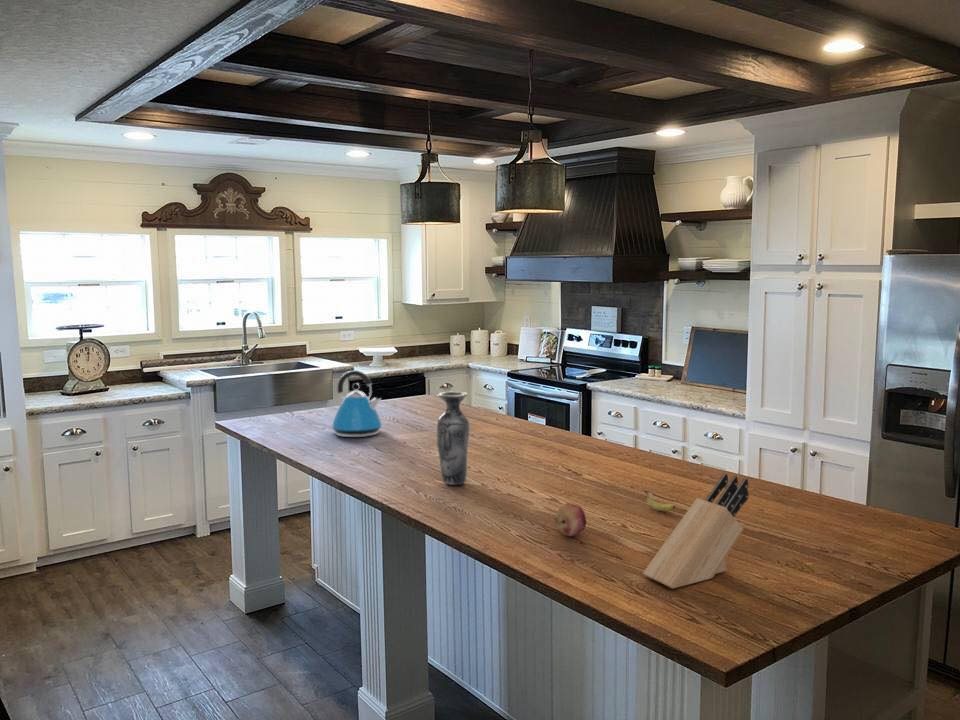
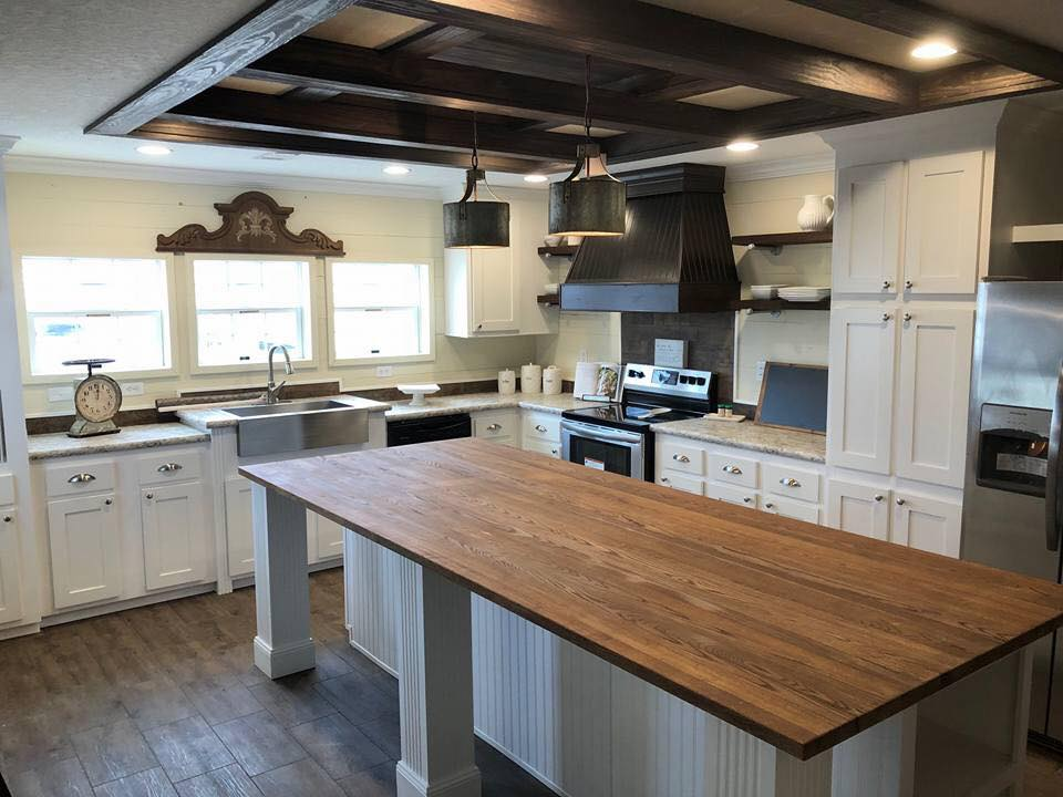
- fruit (570, 519)
- kettle (354, 401)
- knife block (700, 526)
- vase (453, 438)
- banana (659, 503)
